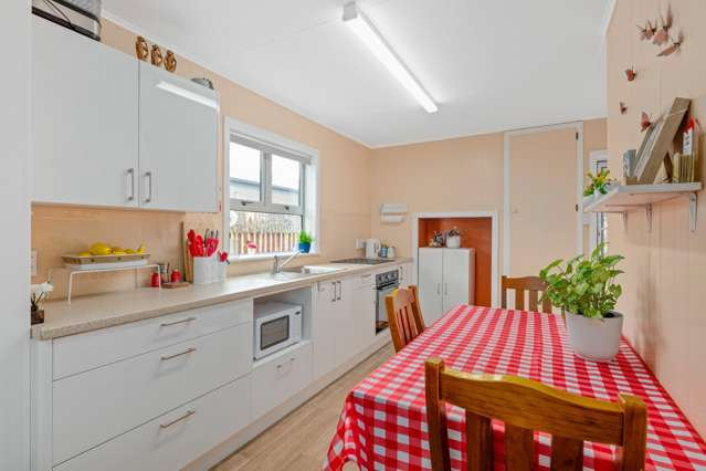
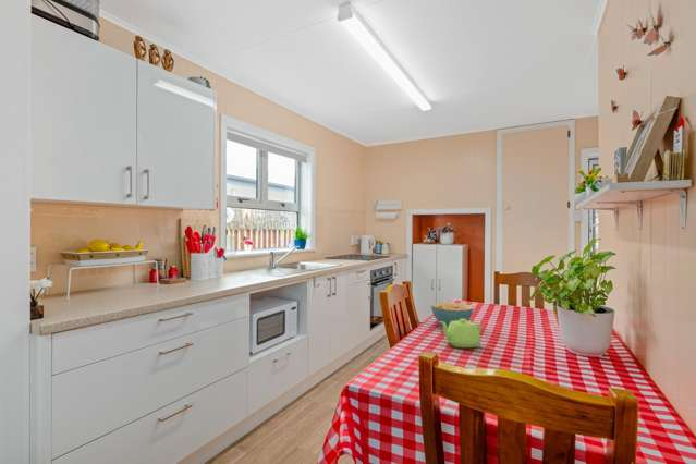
+ teapot (460, 331)
+ cereal bowl (451, 315)
